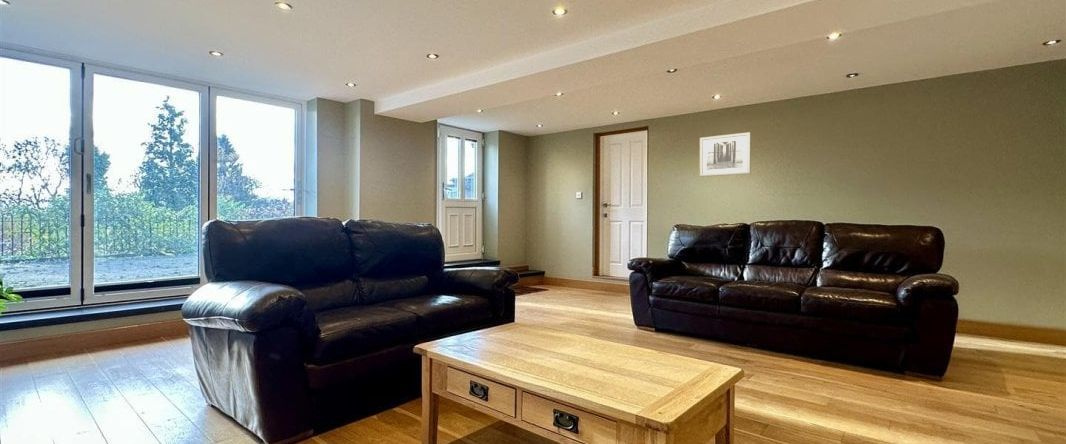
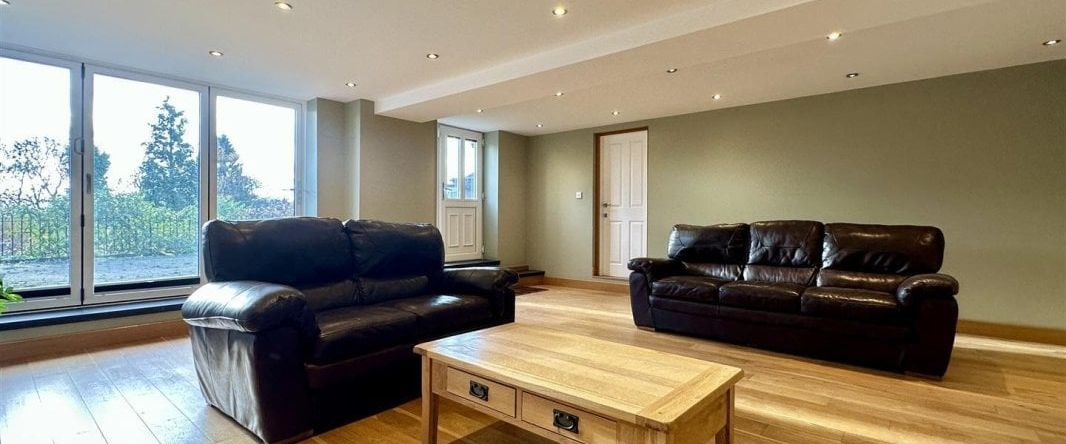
- wall art (724, 155)
